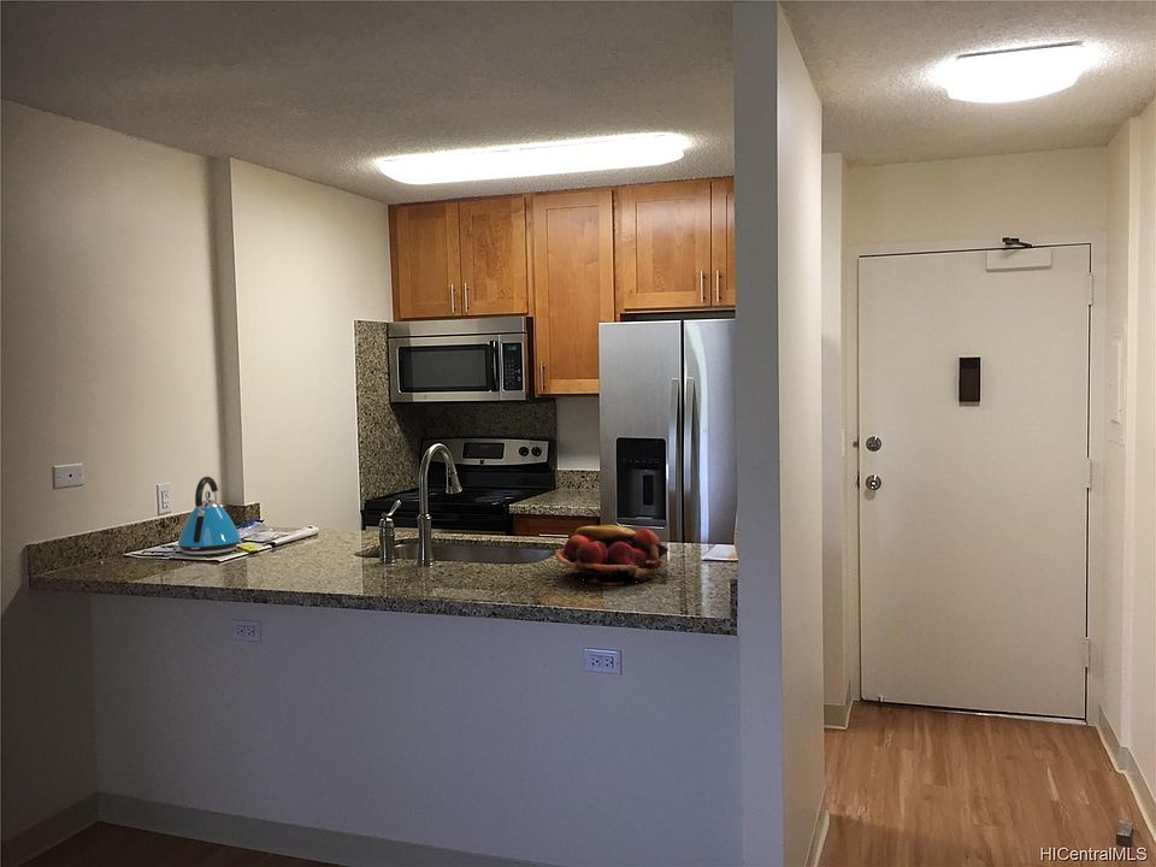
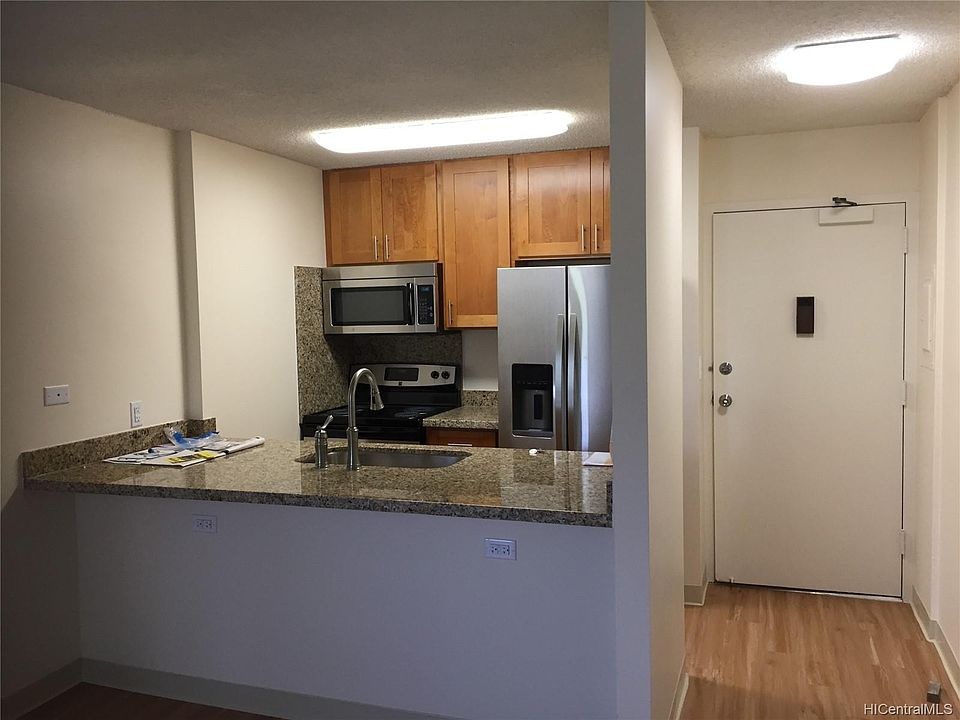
- kettle (207, 513)
- fruit basket (611, 552)
